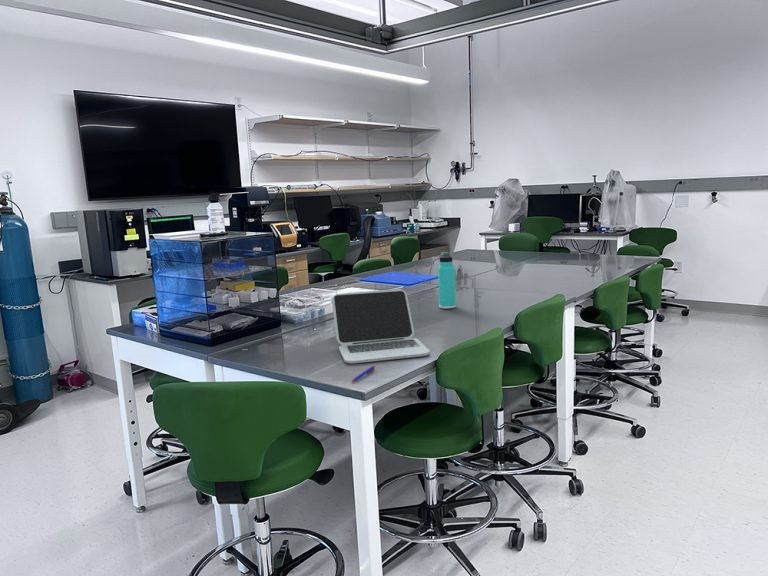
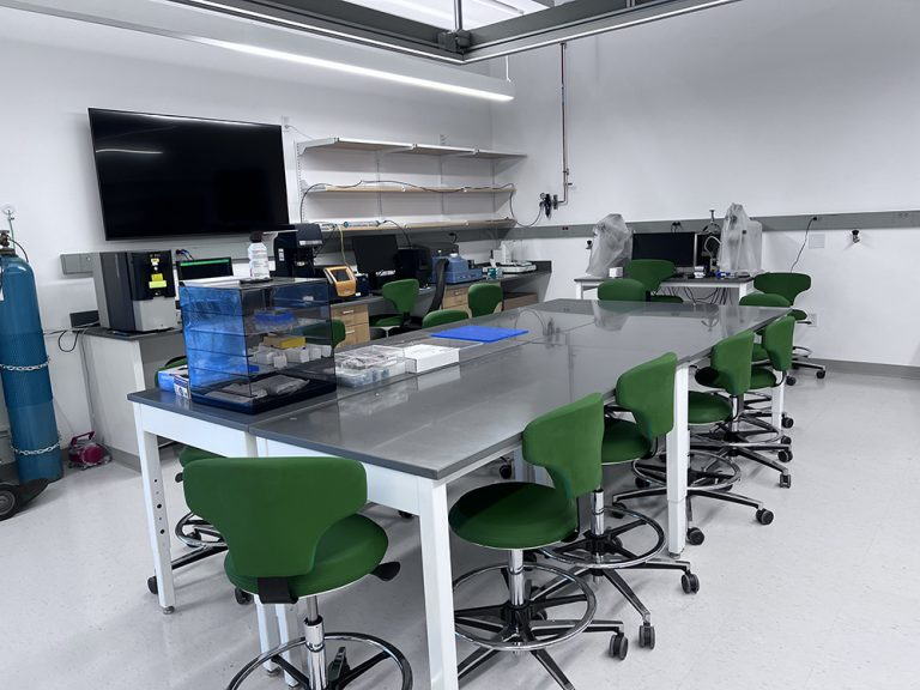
- laptop (378, 323)
- thermos bottle (446, 279)
- pen (363, 373)
